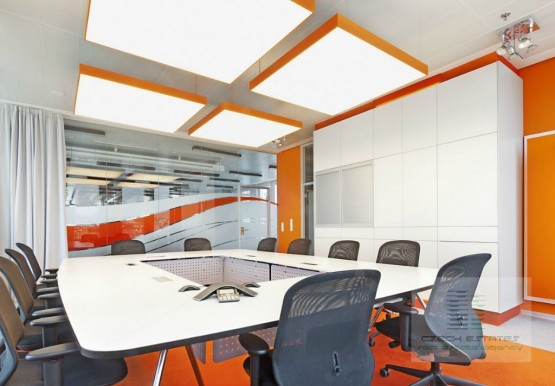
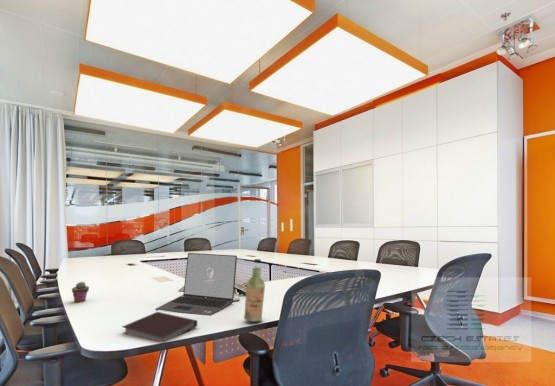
+ potted succulent (80, 291)
+ notebook (160, 326)
+ bottle (254, 290)
+ laptop (198, 282)
